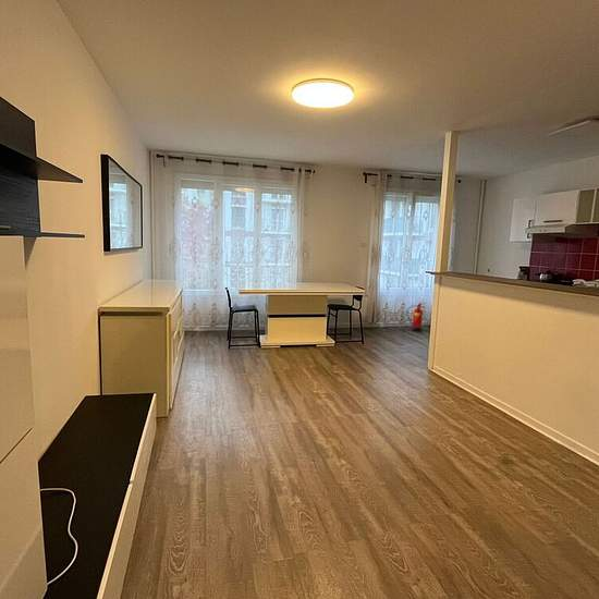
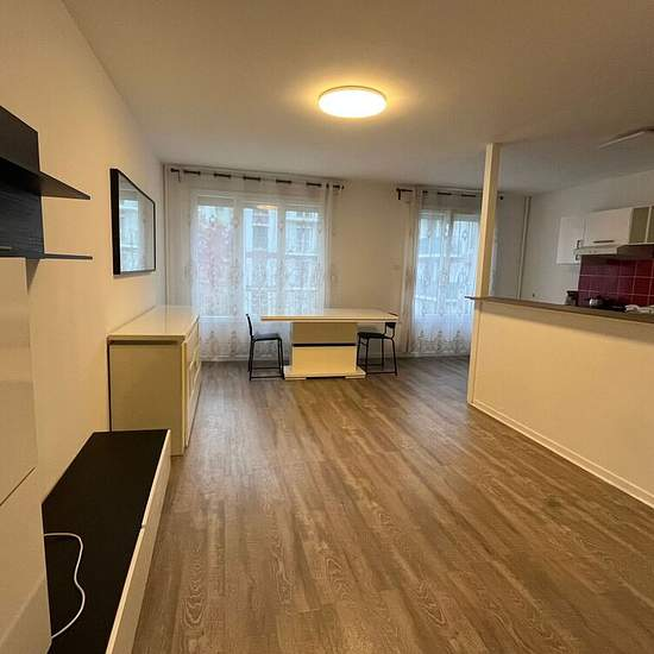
- fire extinguisher (416, 316)
